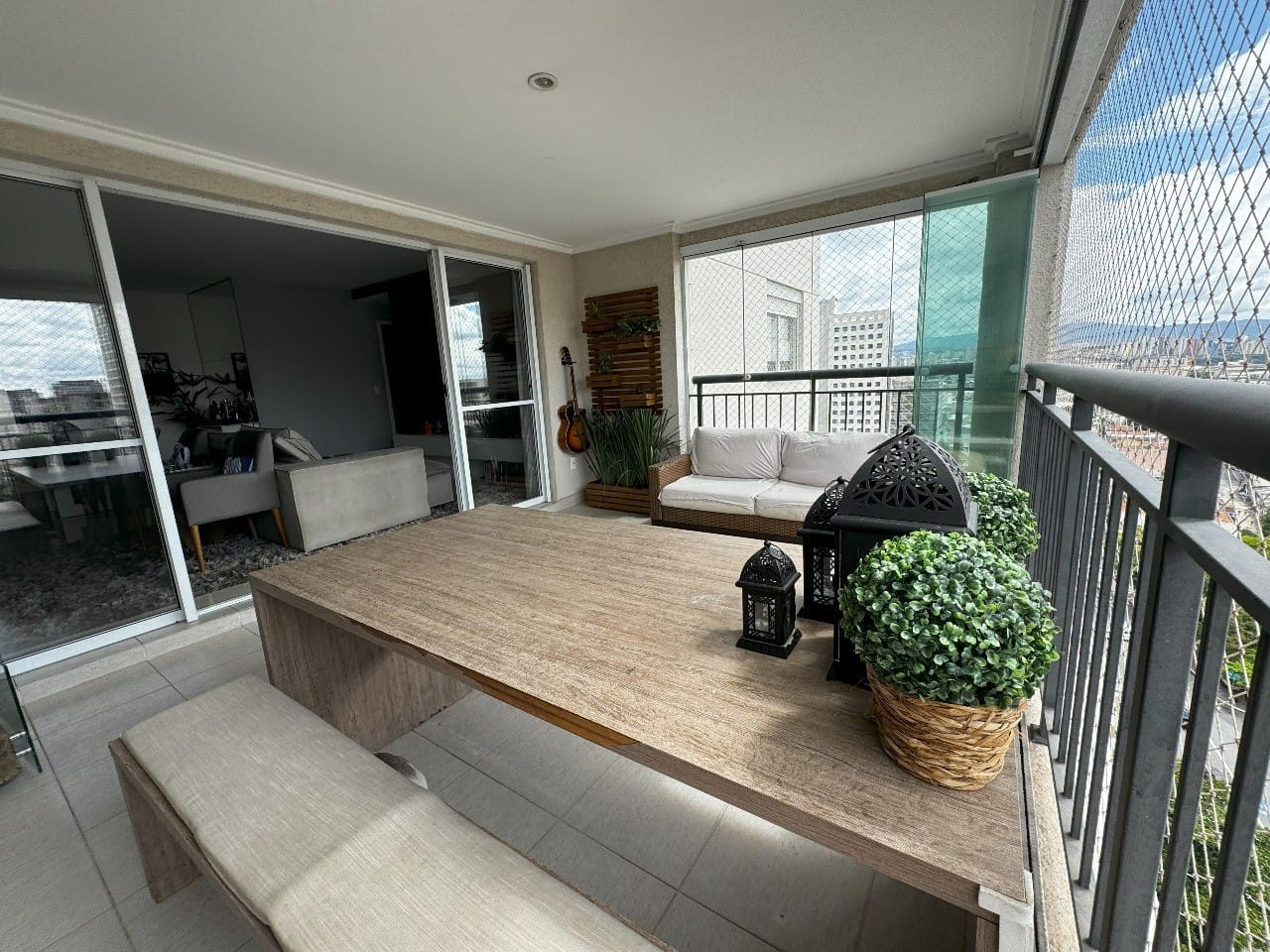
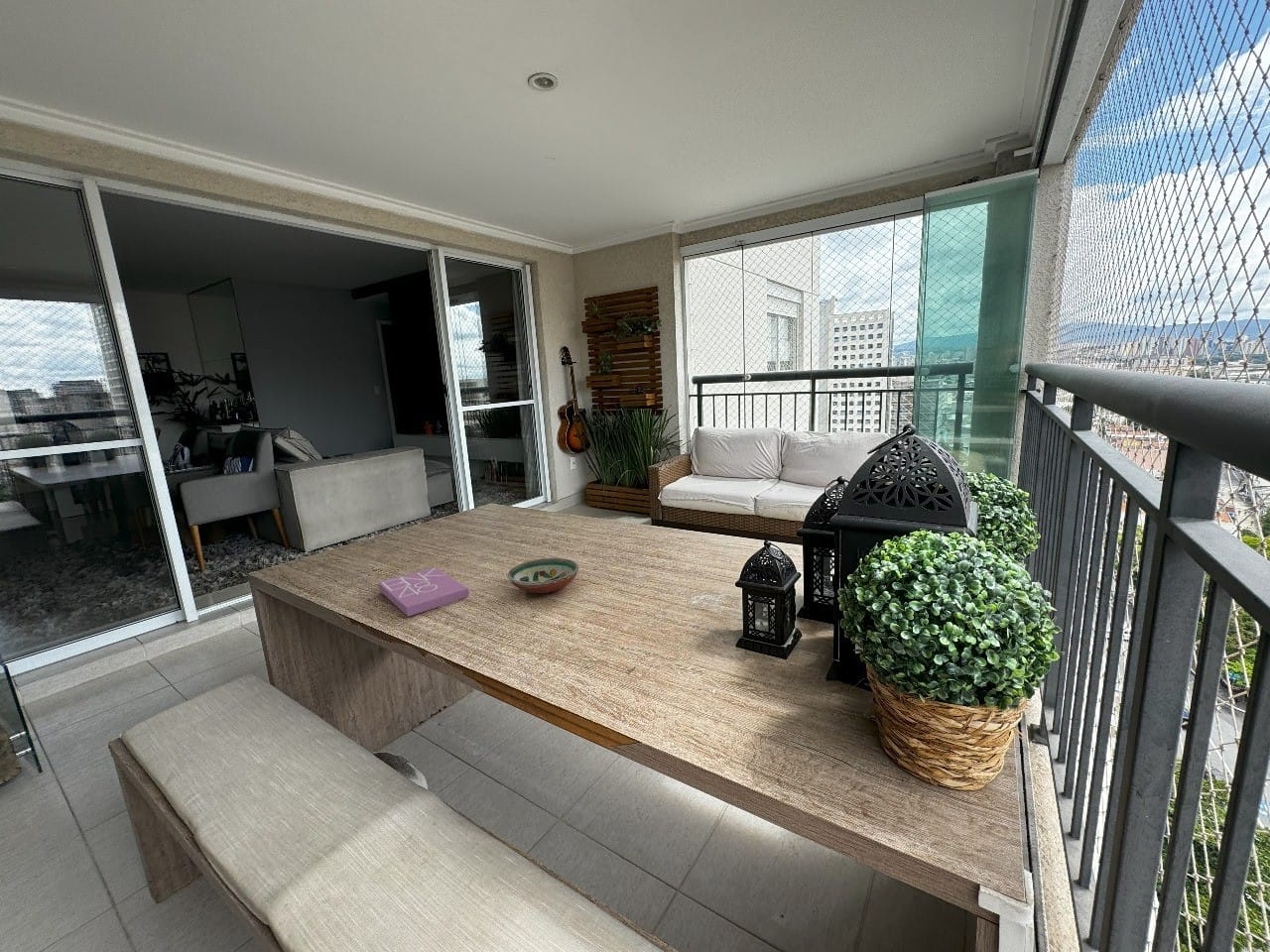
+ decorative bowl (544, 577)
+ book (422, 589)
